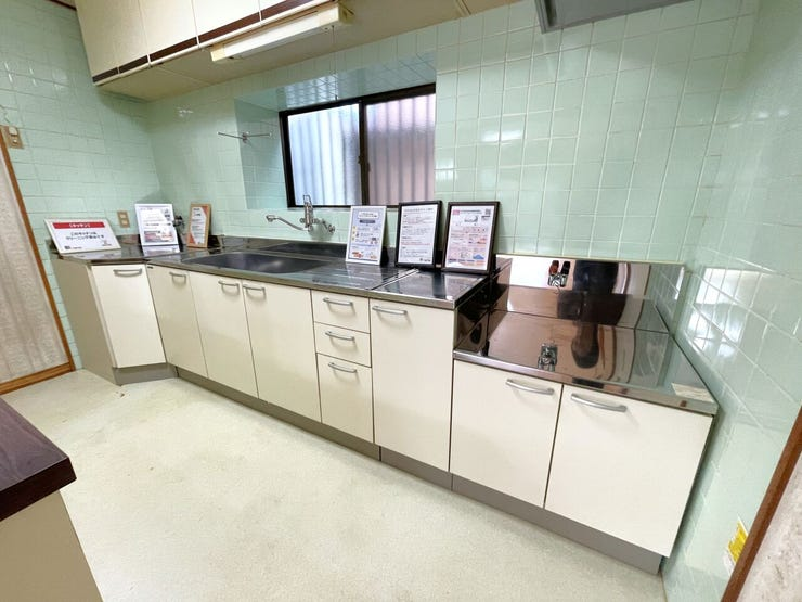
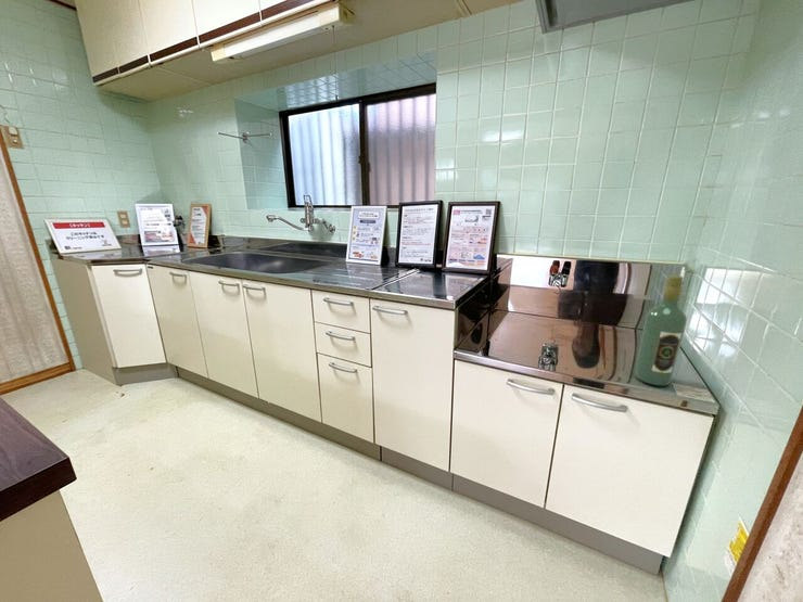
+ wine bottle (663, 330)
